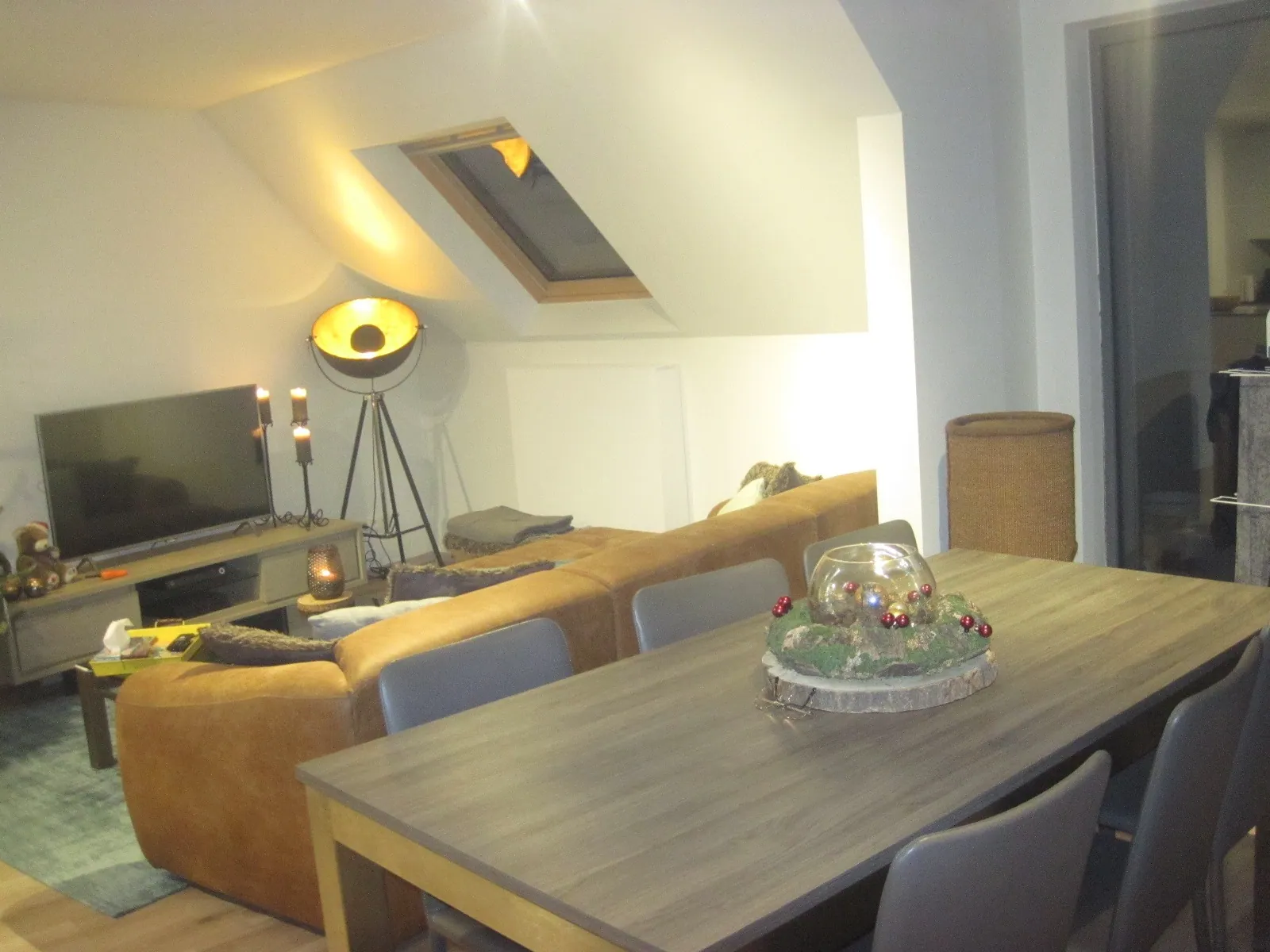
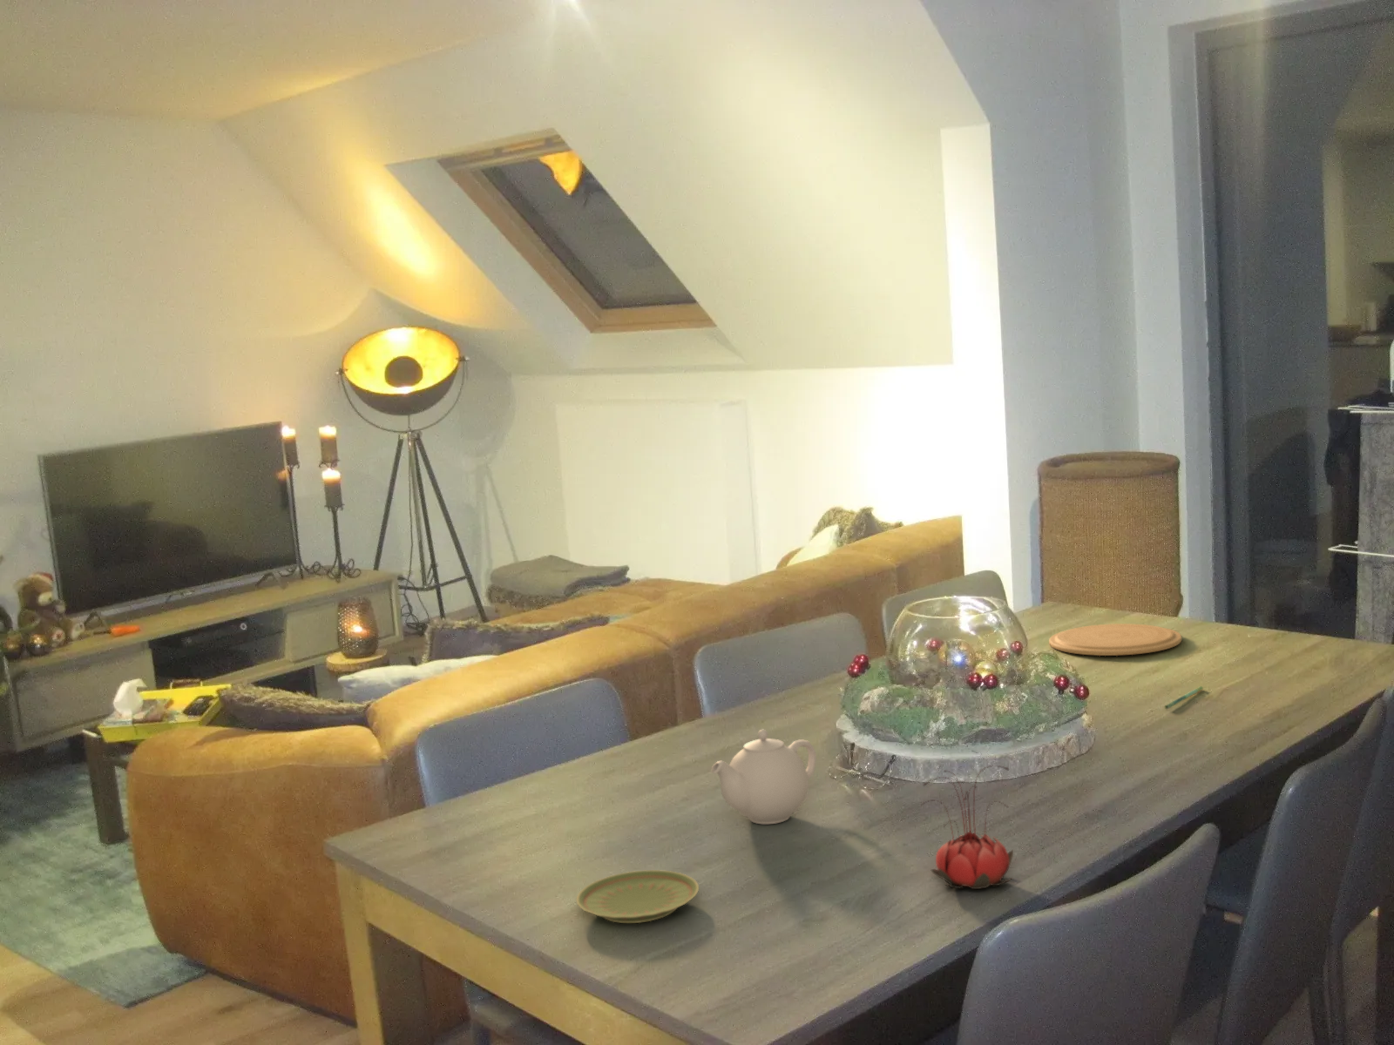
+ plate (638, 900)
+ plate (1114, 638)
+ pen (1184, 697)
+ flower (969, 824)
+ teapot (766, 773)
